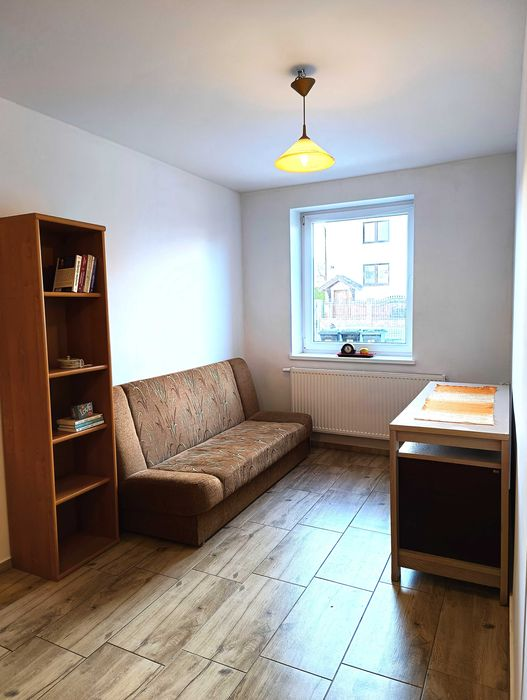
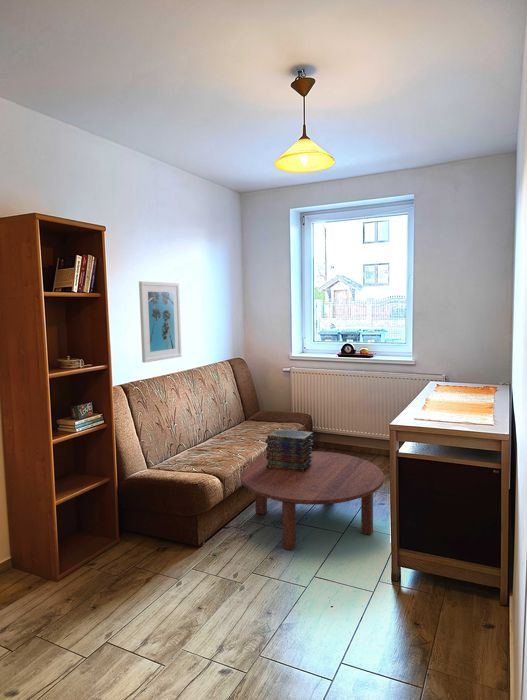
+ book stack (290, 449)
+ coffee table (311, 497)
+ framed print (161, 321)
